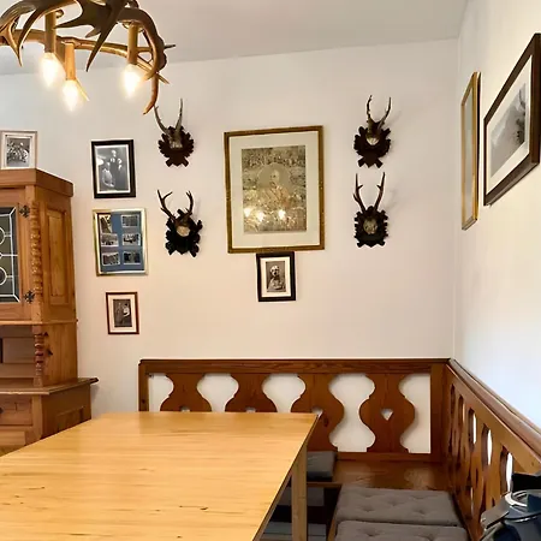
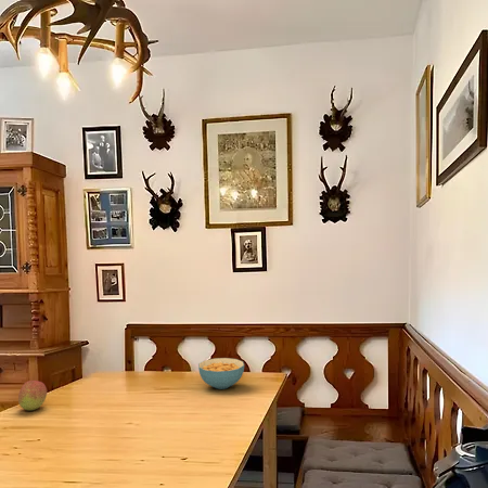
+ fruit (31, 395)
+ cereal bowl (221, 375)
